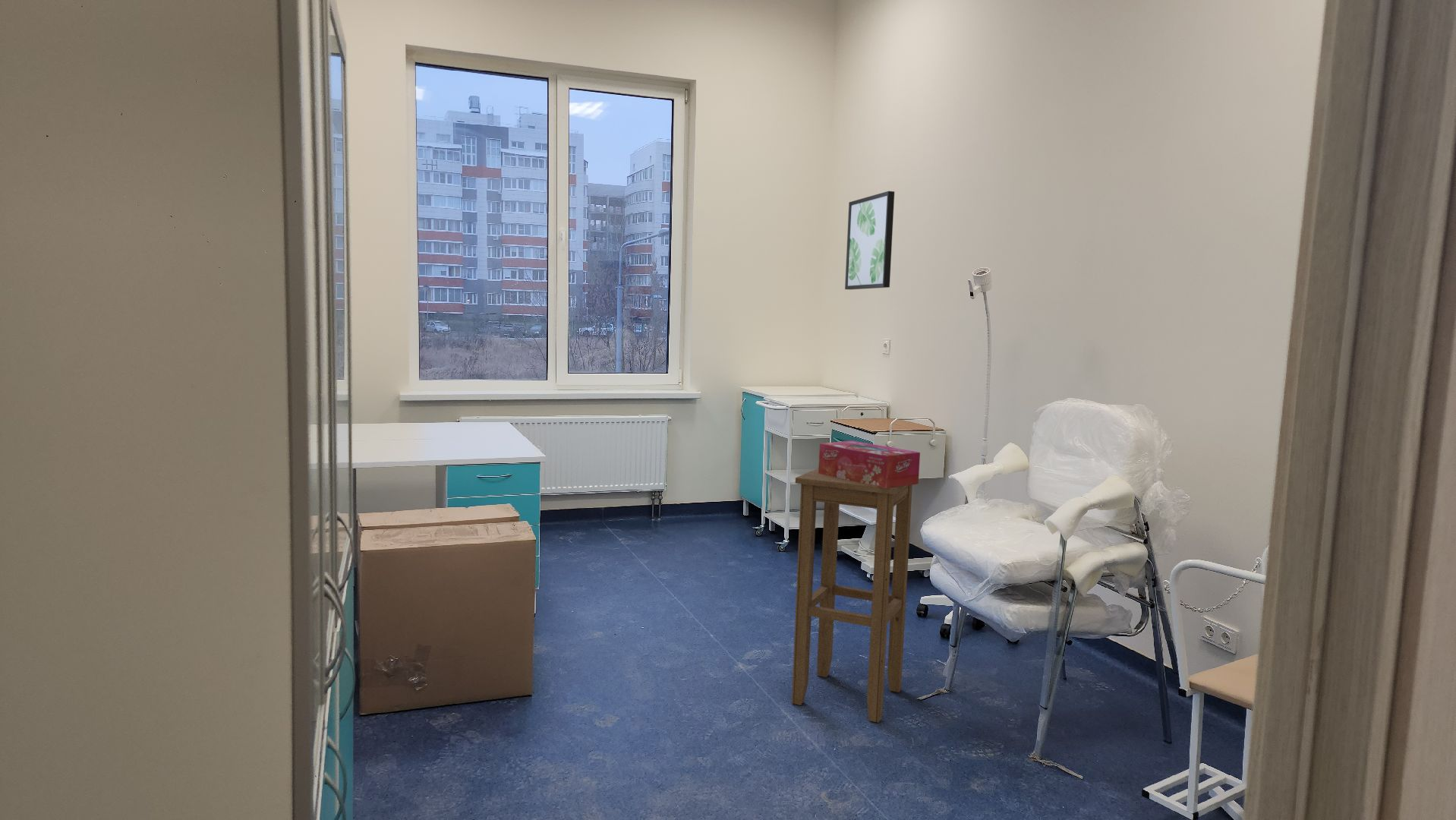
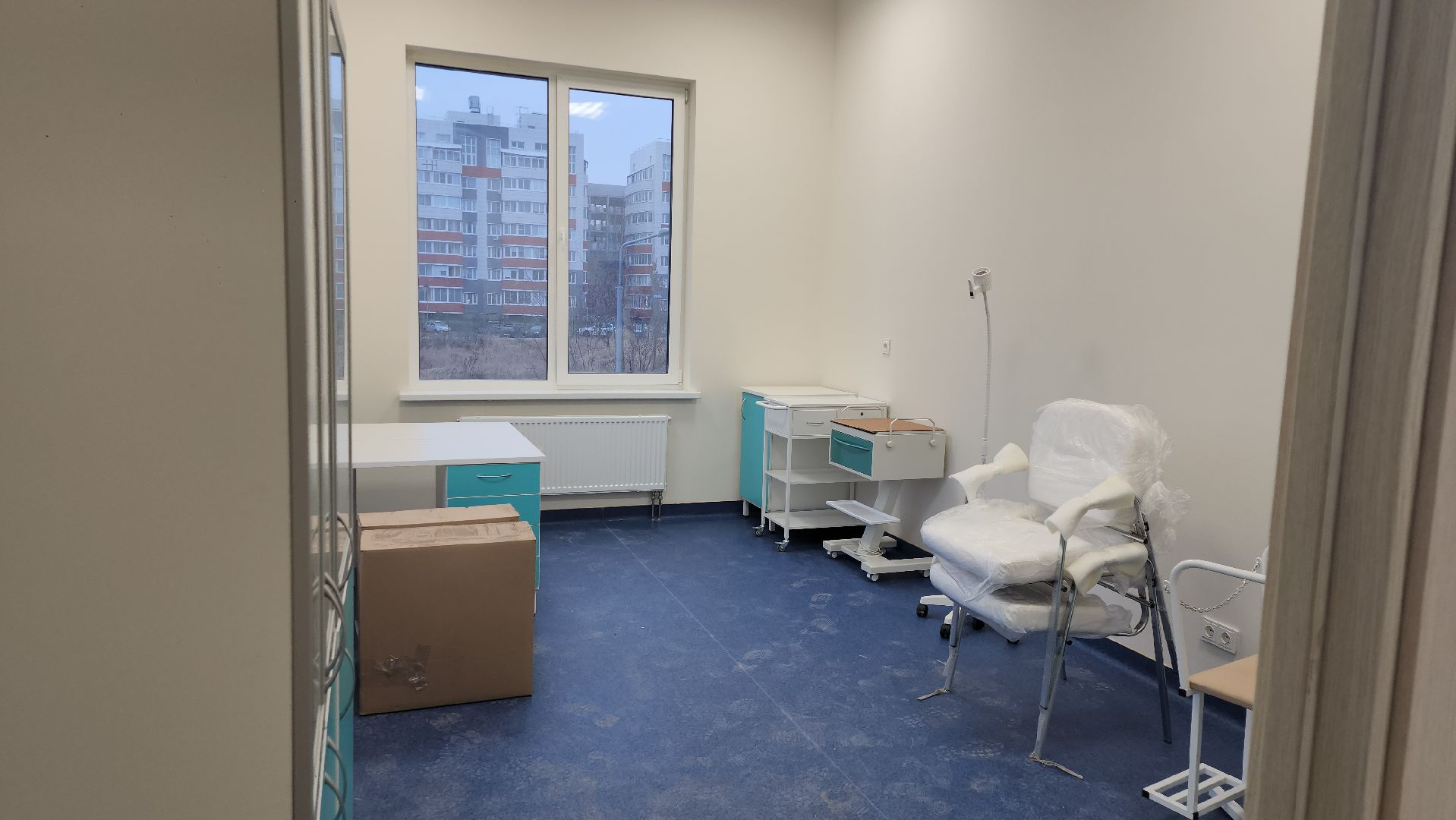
- tissue box (868, 462)
- stool (852, 588)
- wall art (868, 243)
